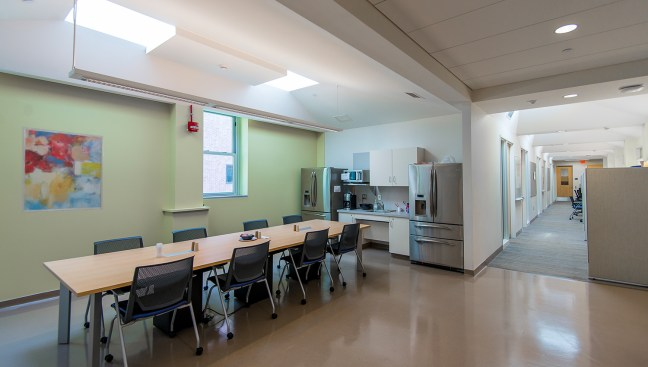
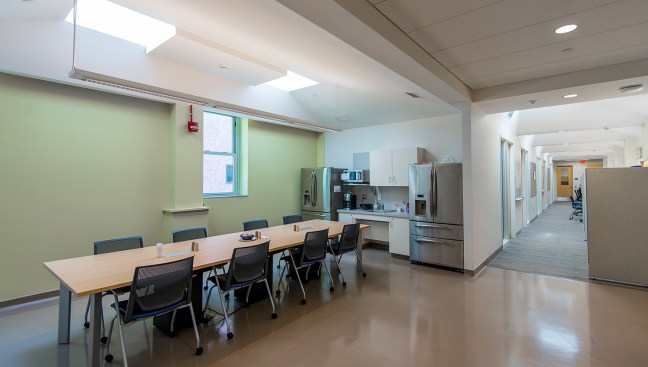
- wall art (65, 171)
